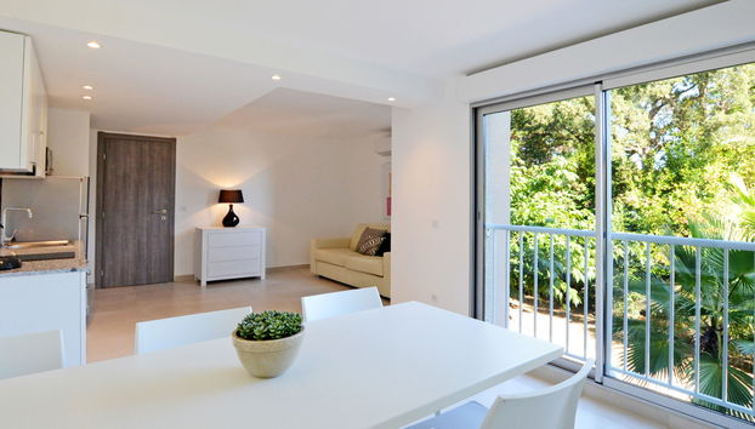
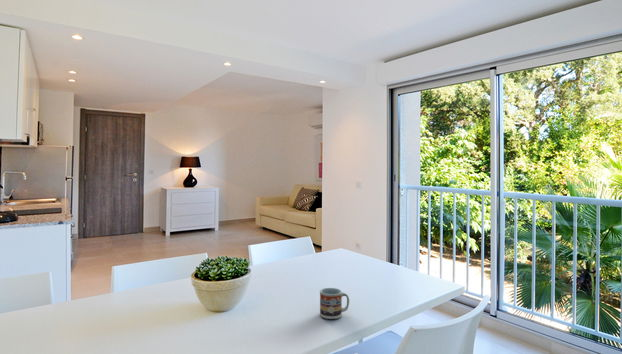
+ cup (334, 302)
